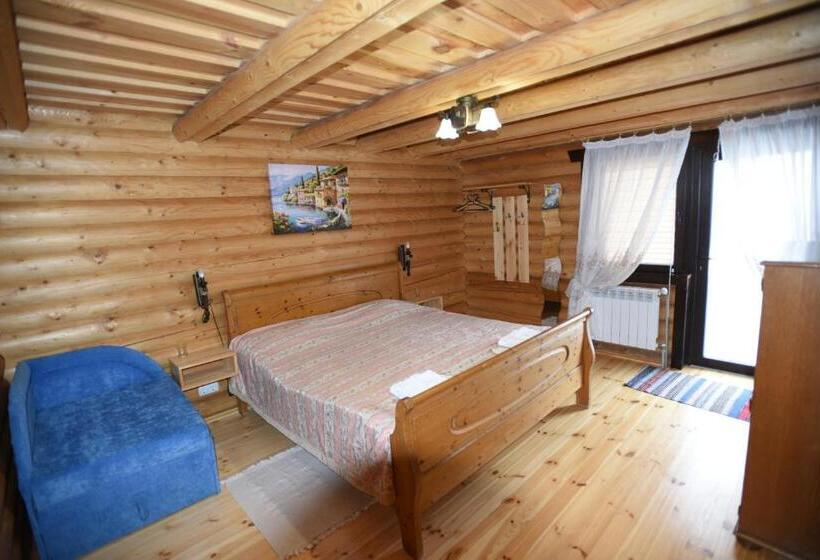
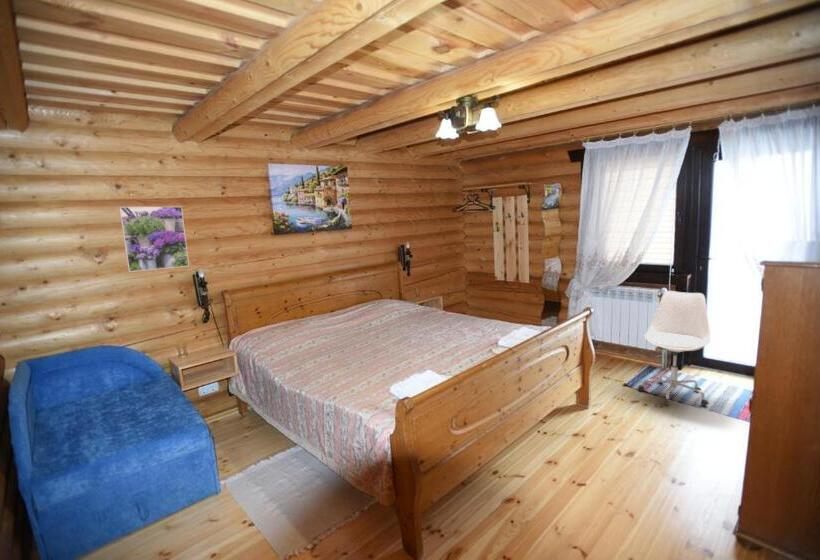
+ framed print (155, 238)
+ chair (675, 346)
